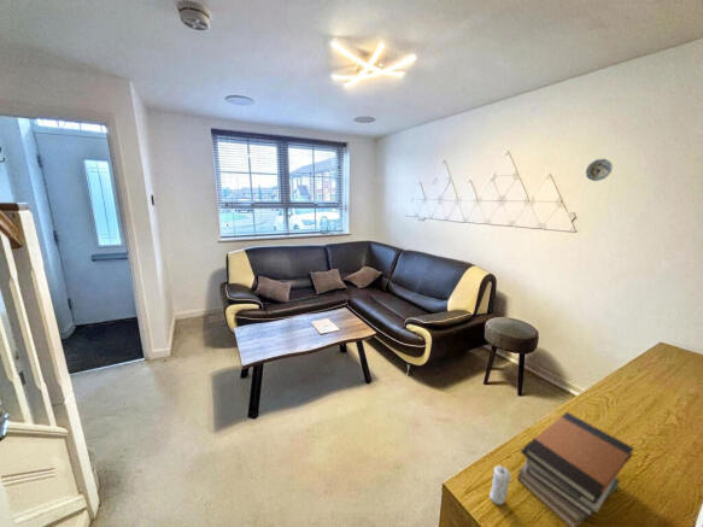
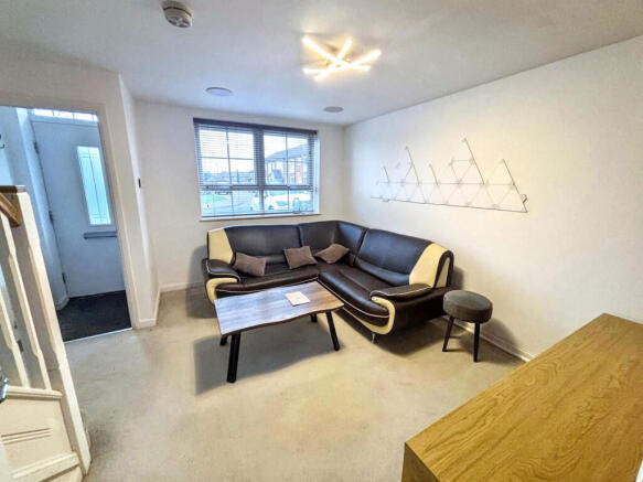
- candle (500, 481)
- book stack (573, 464)
- decorative plate (599, 170)
